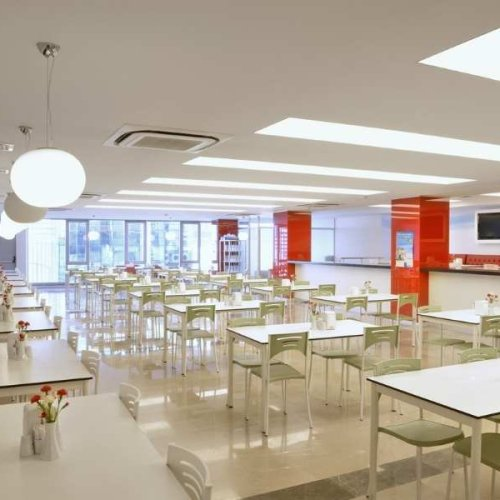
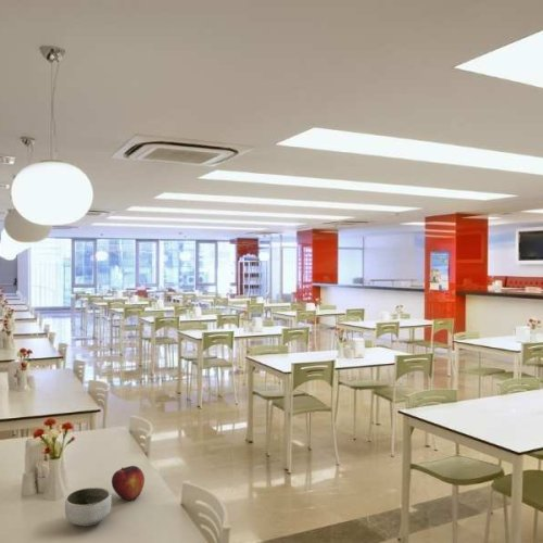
+ fruit (128, 481)
+ bowl (88, 508)
